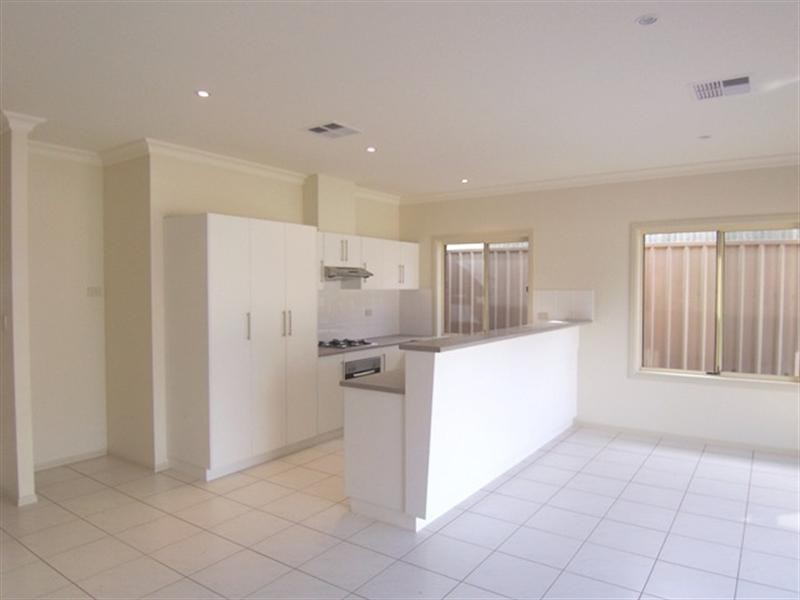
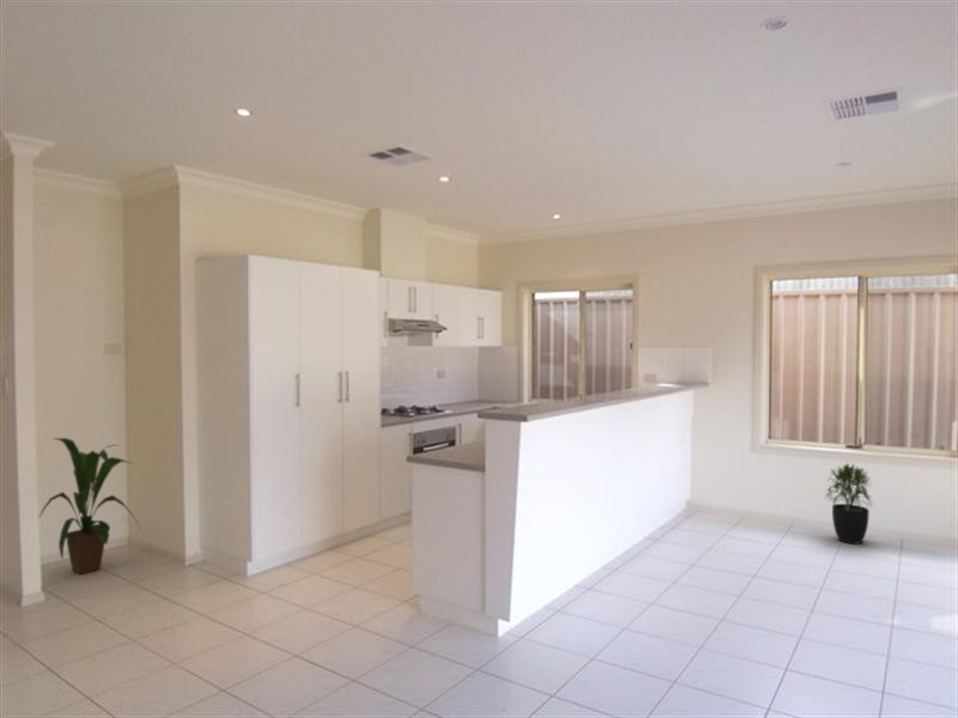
+ potted plant (847, 500)
+ house plant (96, 498)
